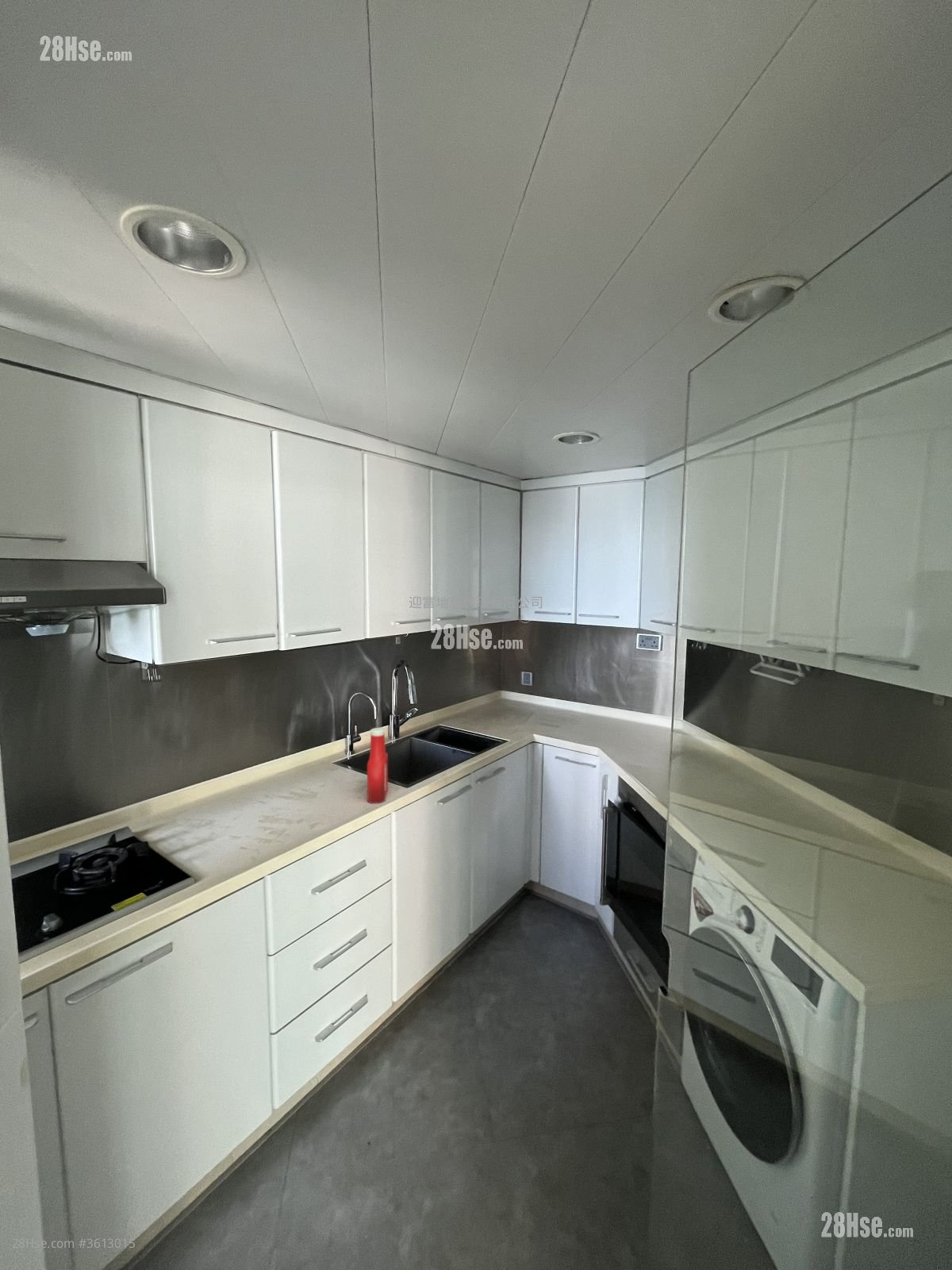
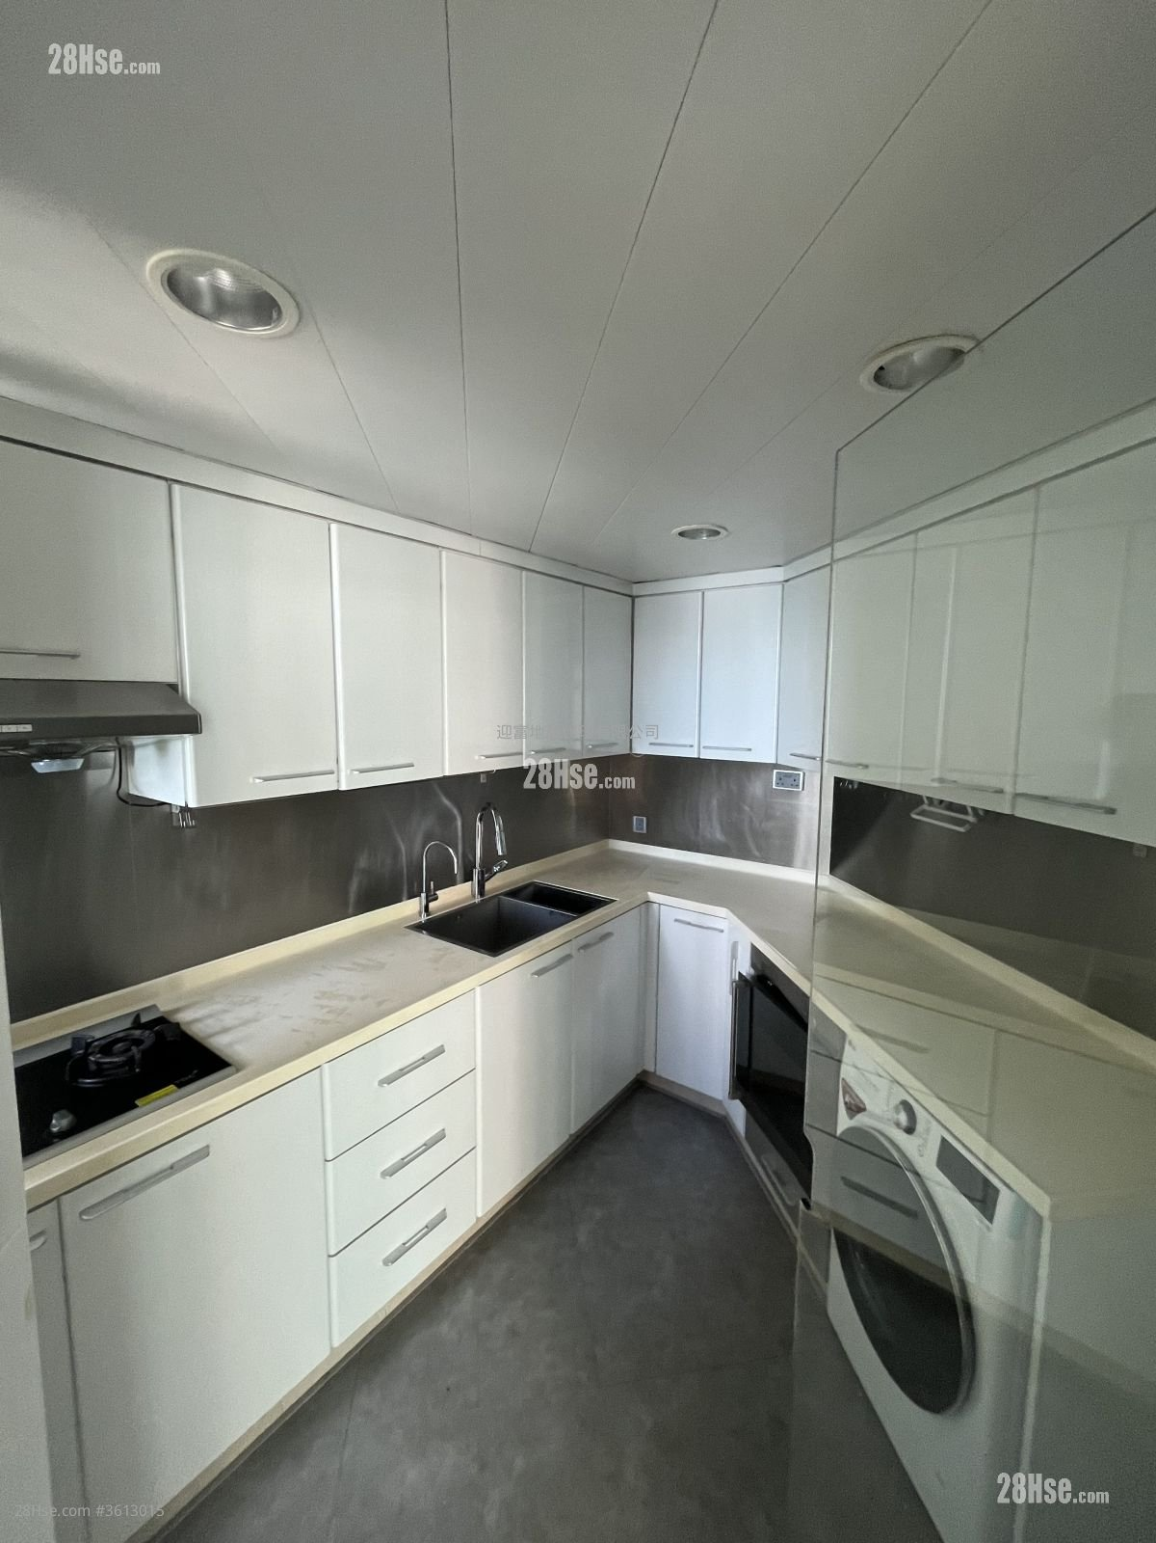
- soap bottle (378, 762)
